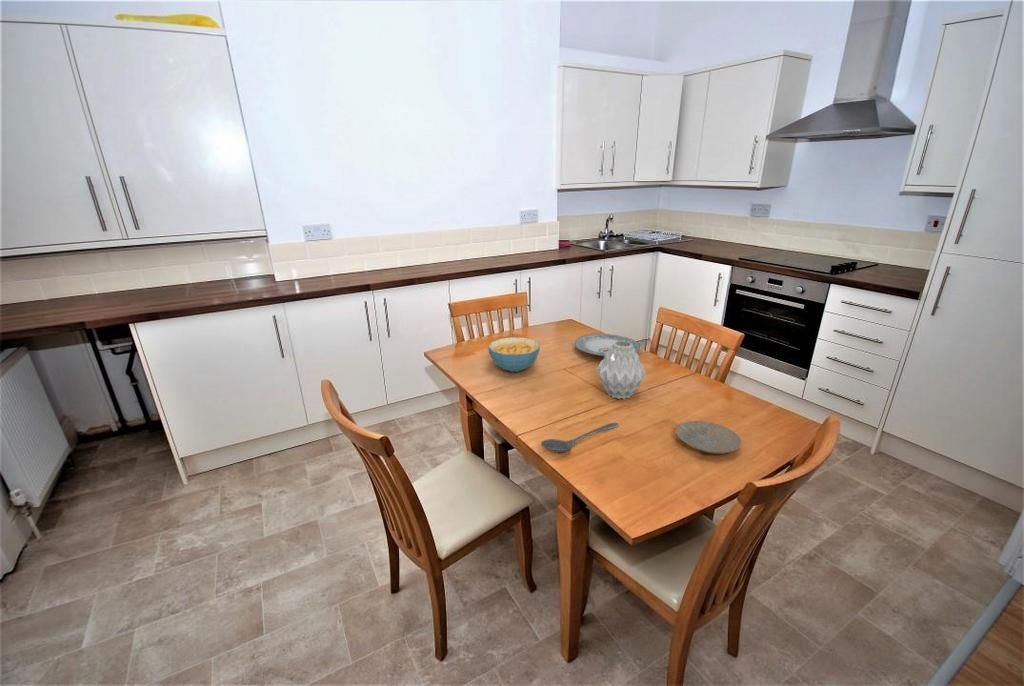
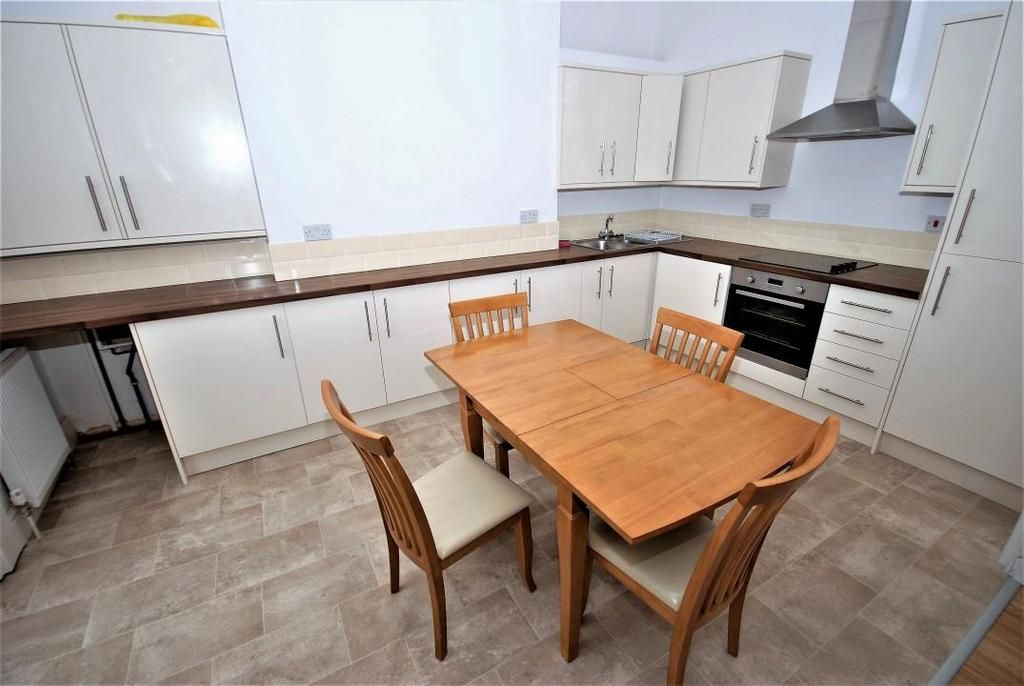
- plate (707, 439)
- plate (606, 347)
- stirrer (583, 434)
- cereal bowl (514, 357)
- vase (621, 369)
